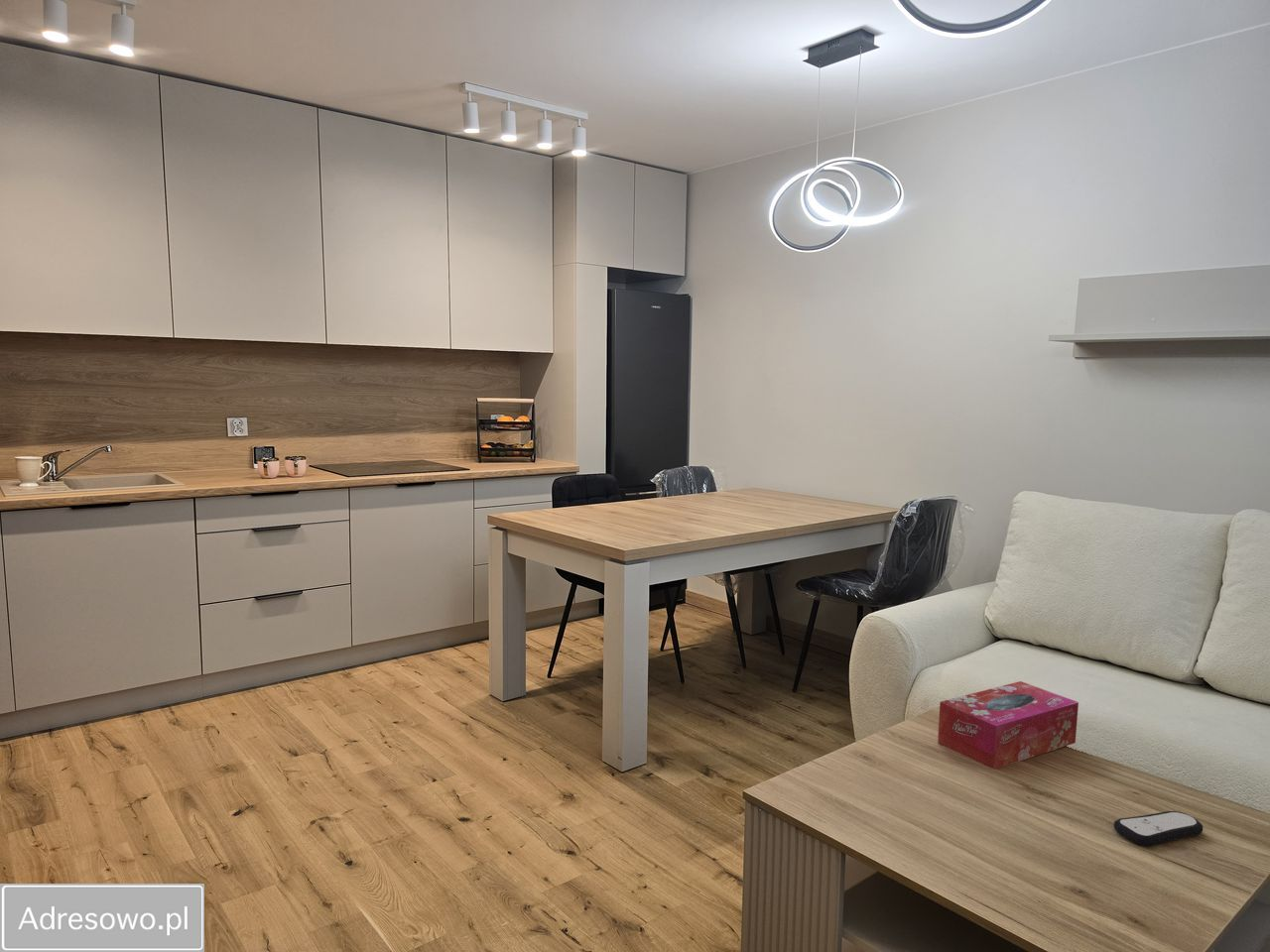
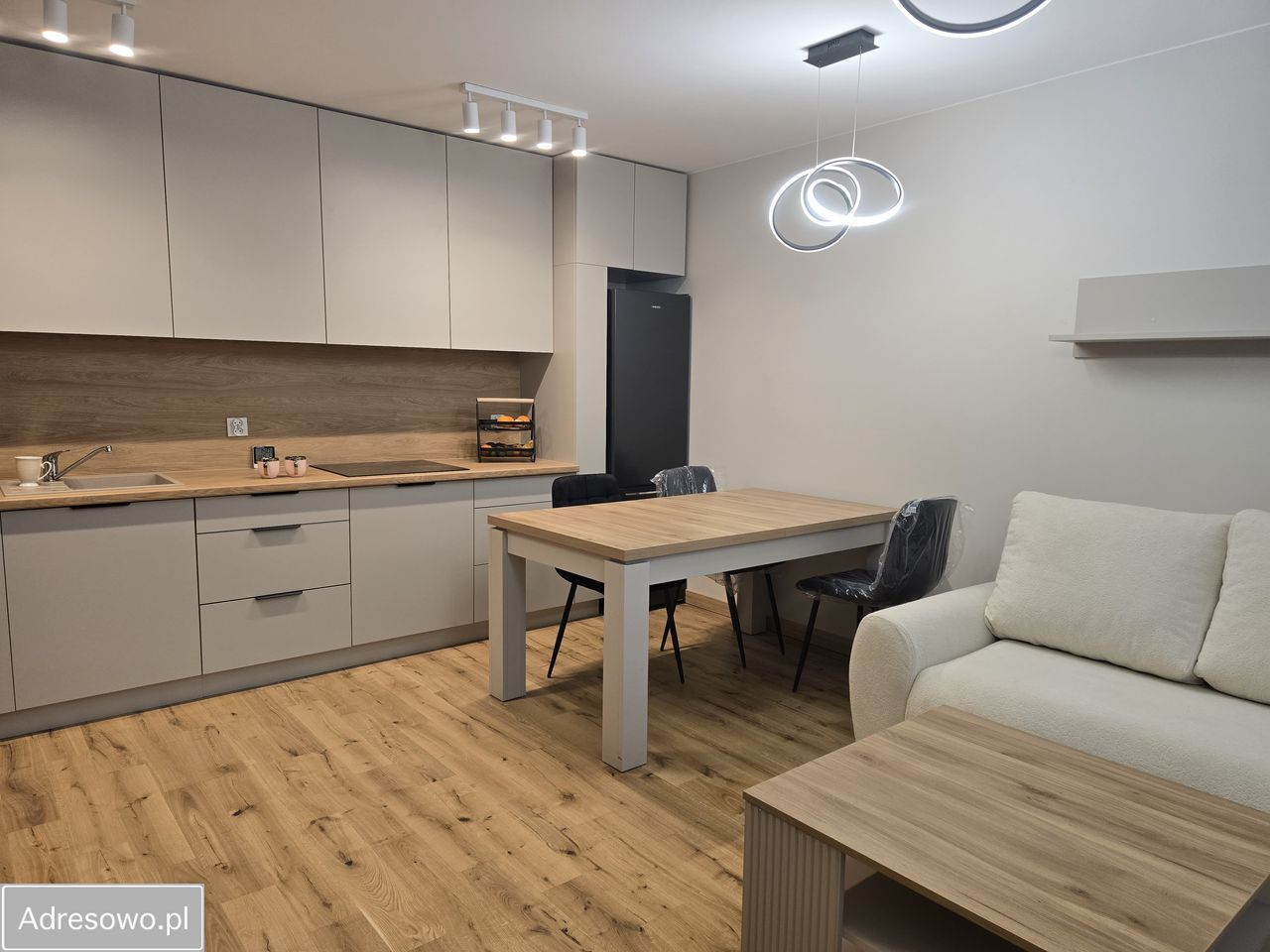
- remote control (1160, 826)
- tissue box (1007, 722)
